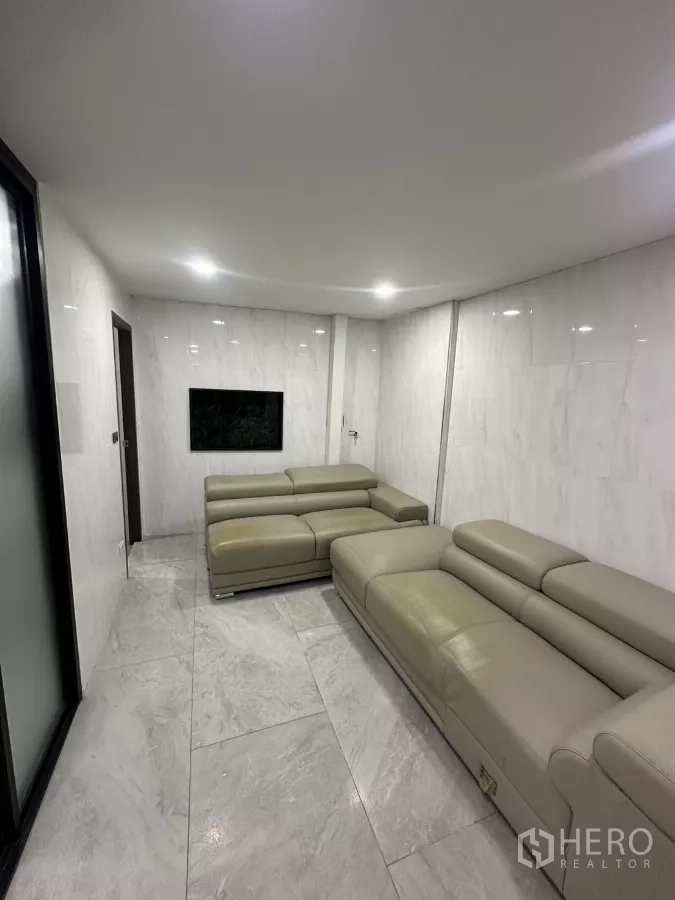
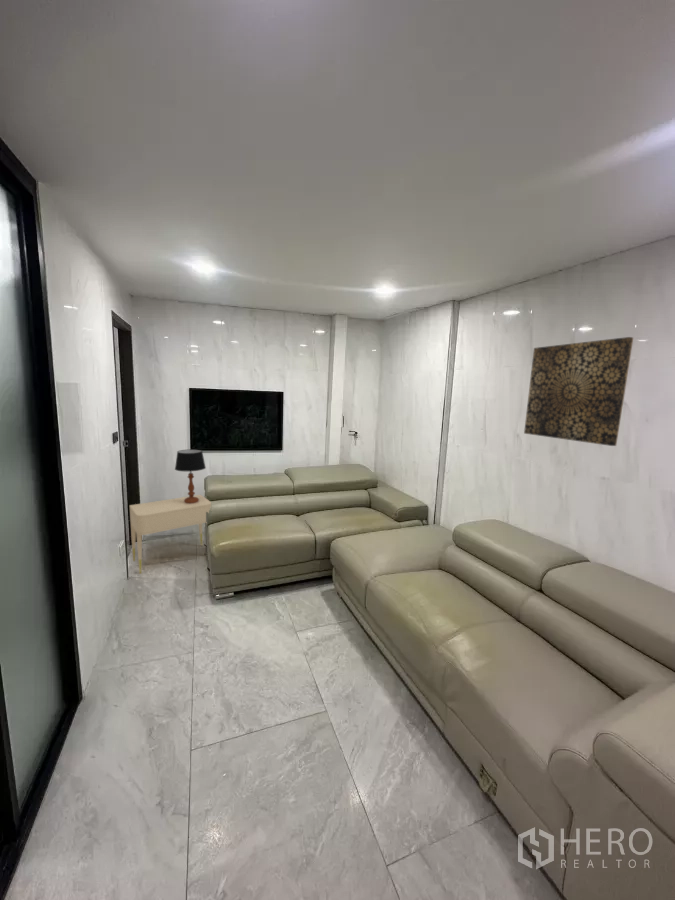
+ table lamp (190, 476)
+ nightstand (173, 528)
+ wall art (571, 392)
